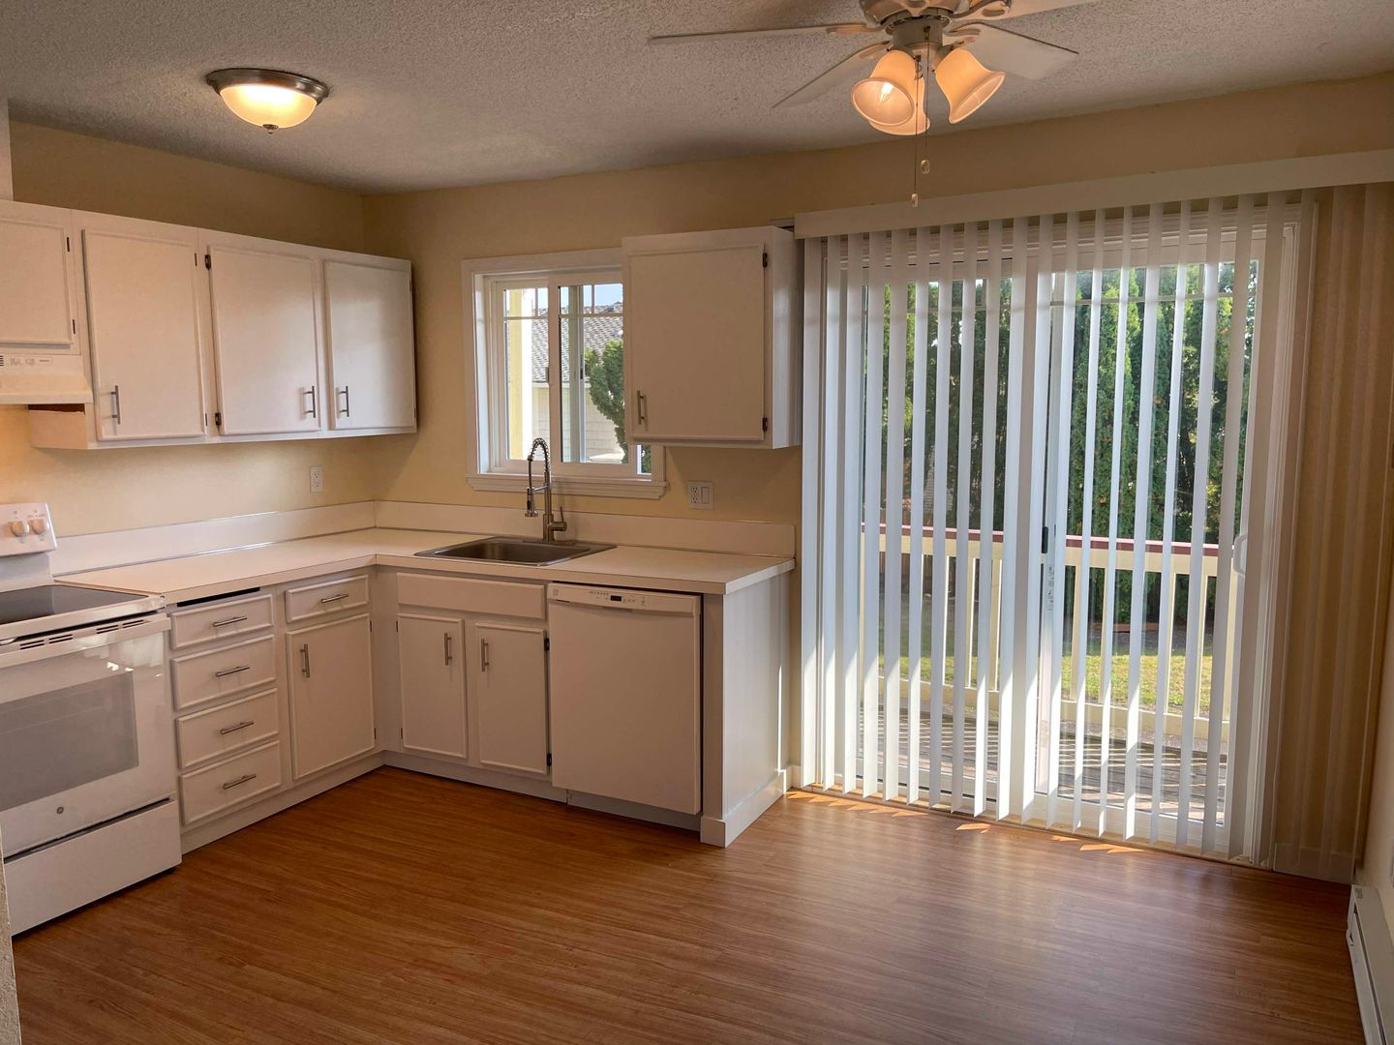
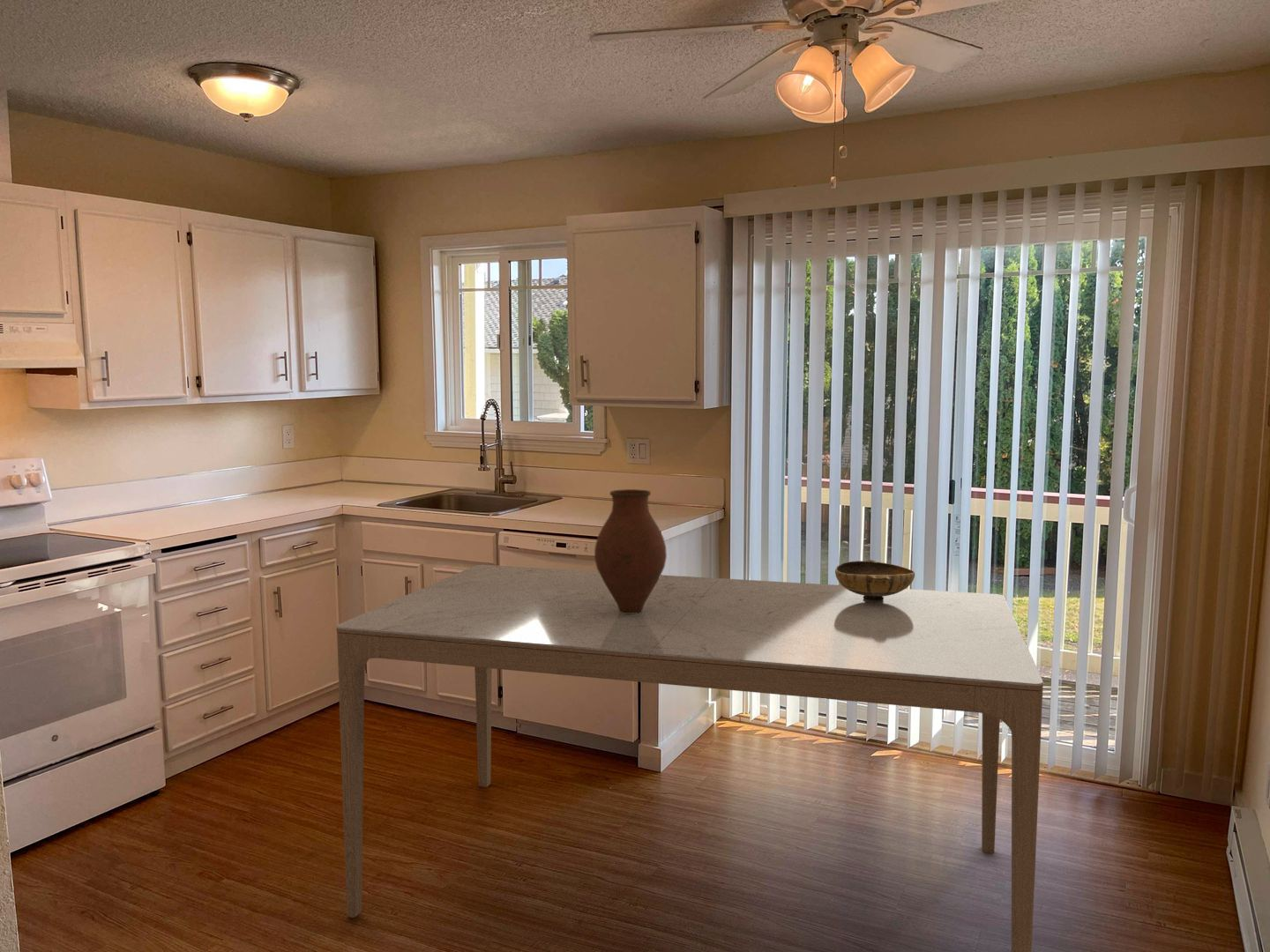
+ bowl (874, 582)
+ dining table (698, 687)
+ vase (630, 551)
